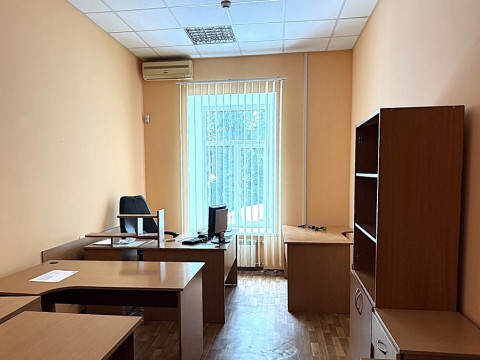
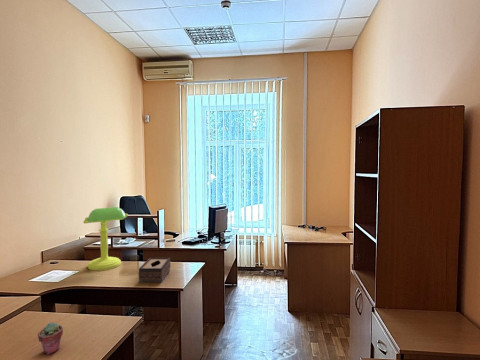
+ desk lamp (105, 237)
+ potted succulent (51, 336)
+ tissue box (155, 269)
